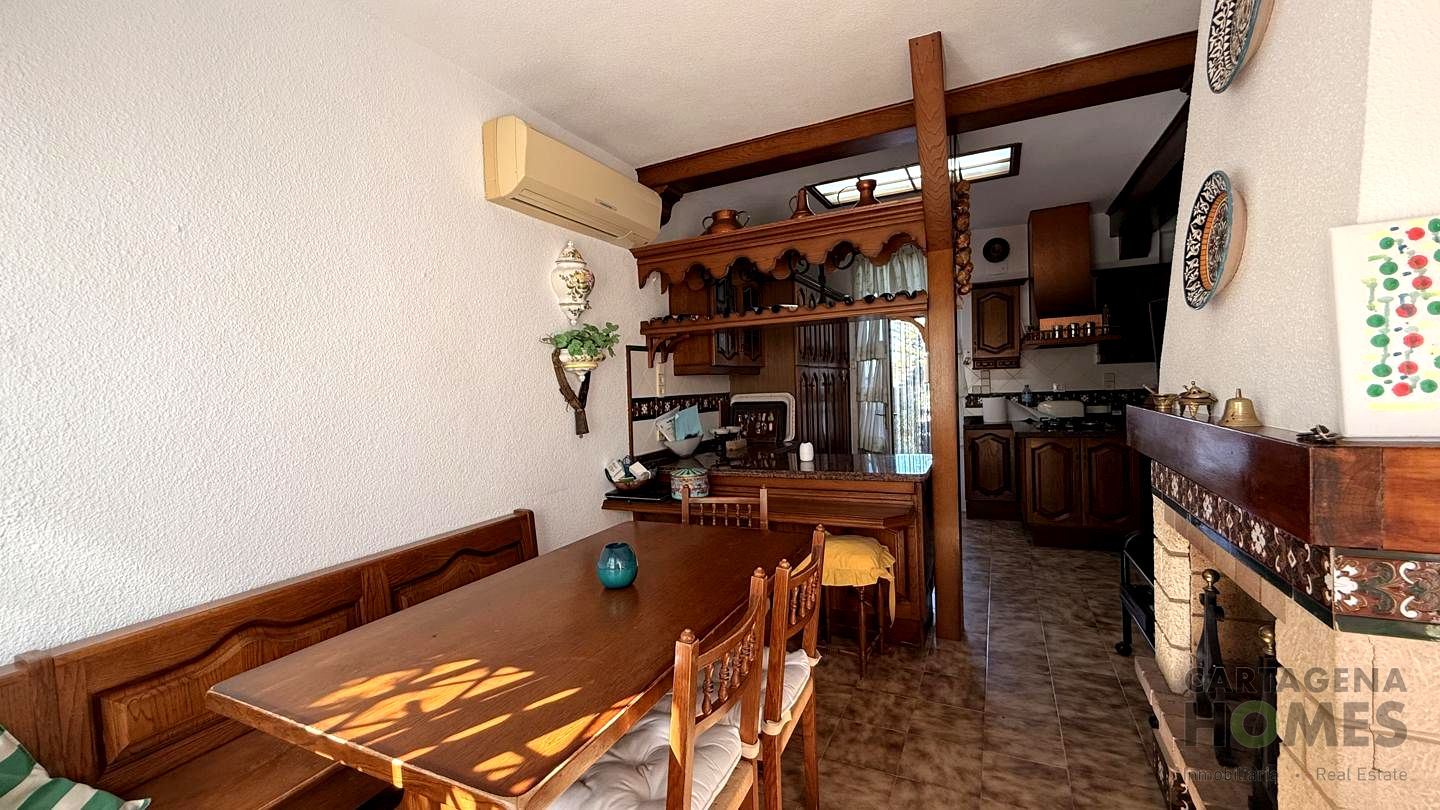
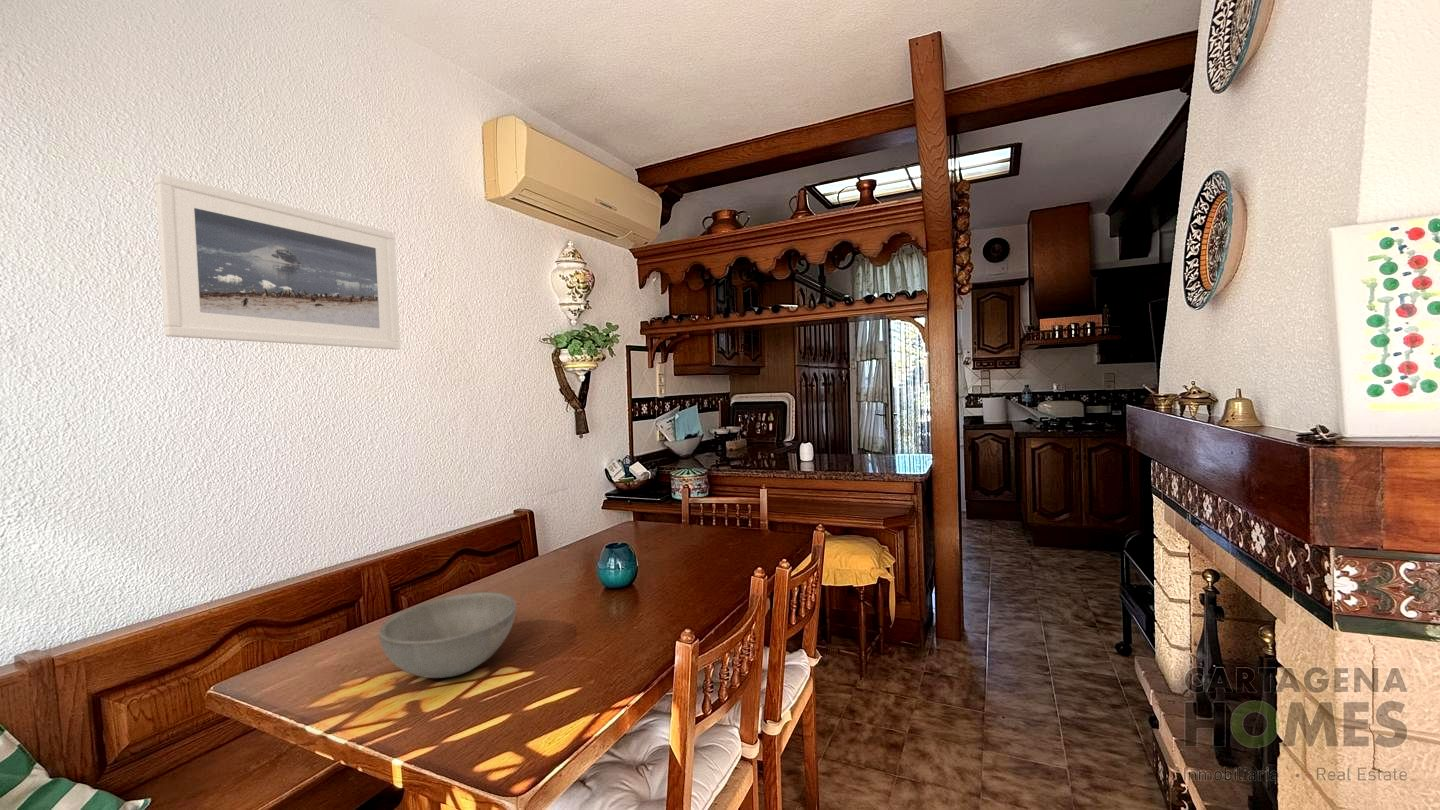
+ bowl (451, 639)
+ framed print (298, 276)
